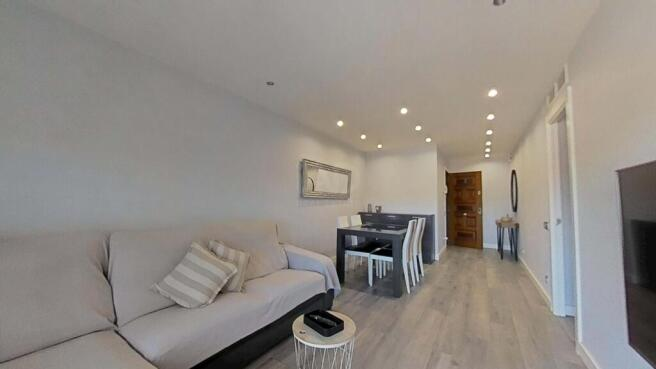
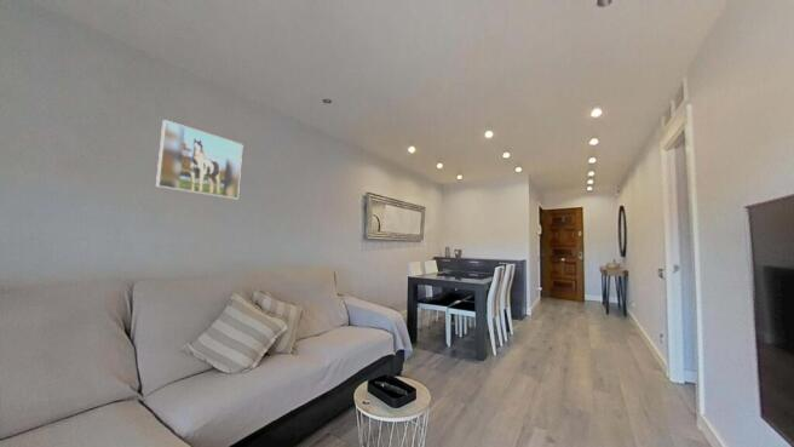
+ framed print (203, 162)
